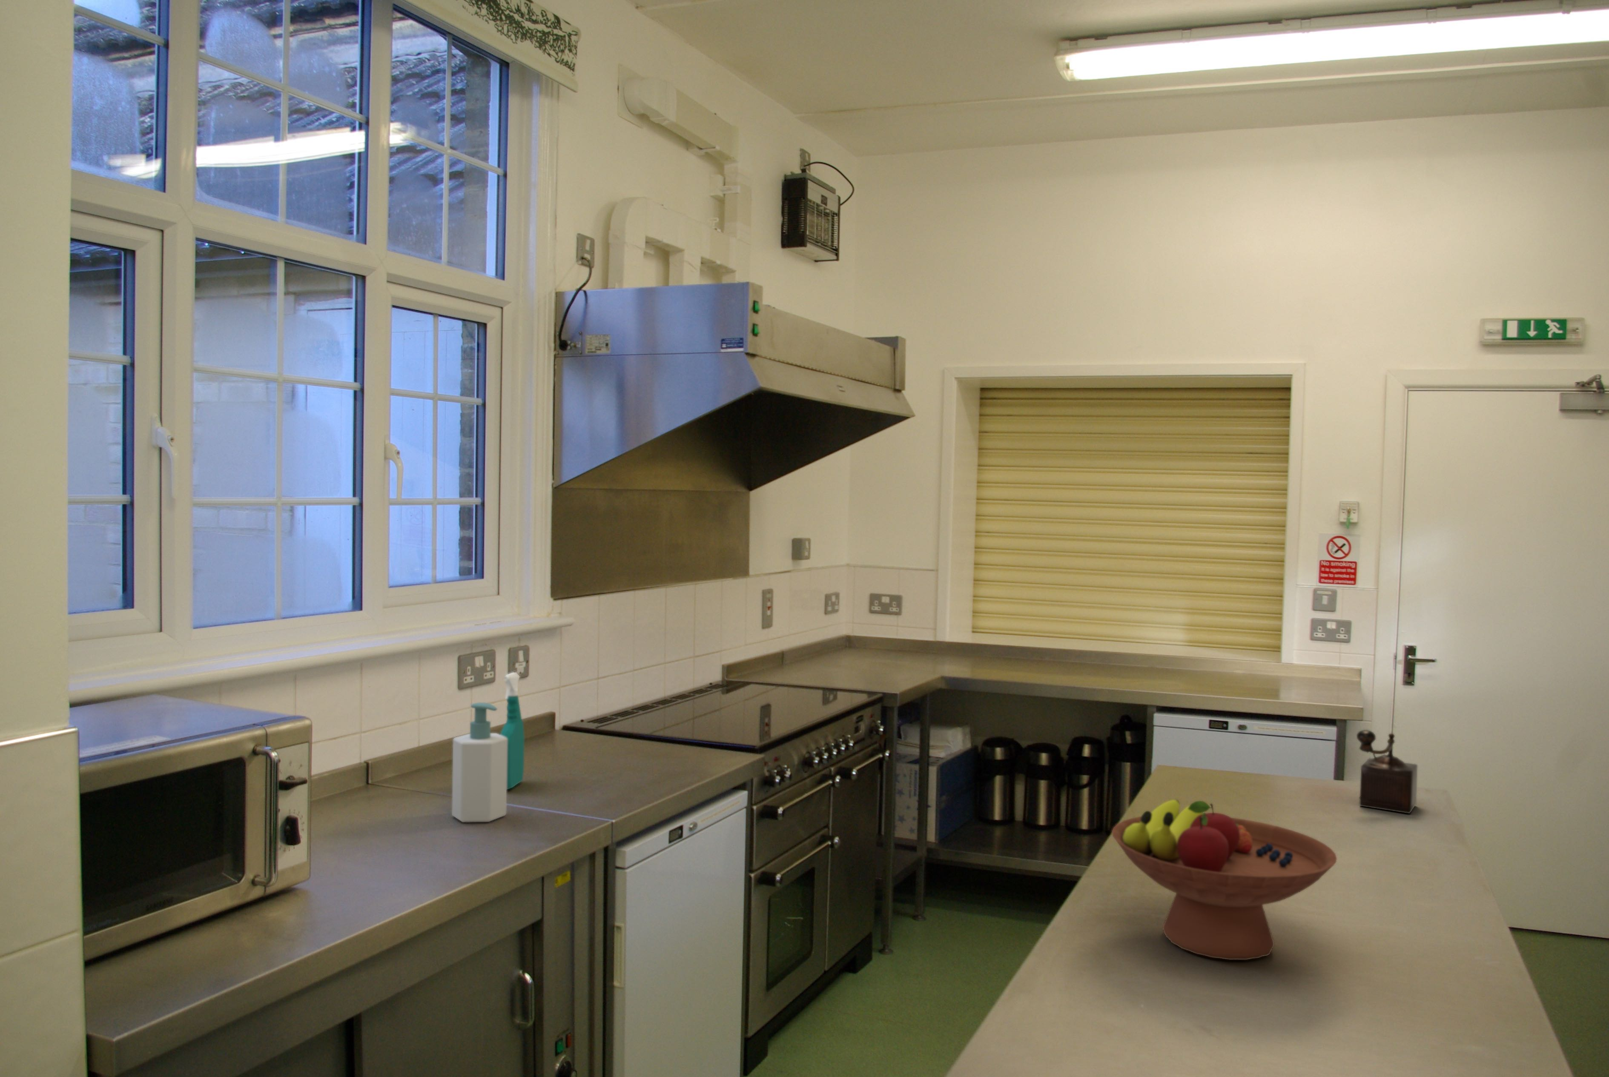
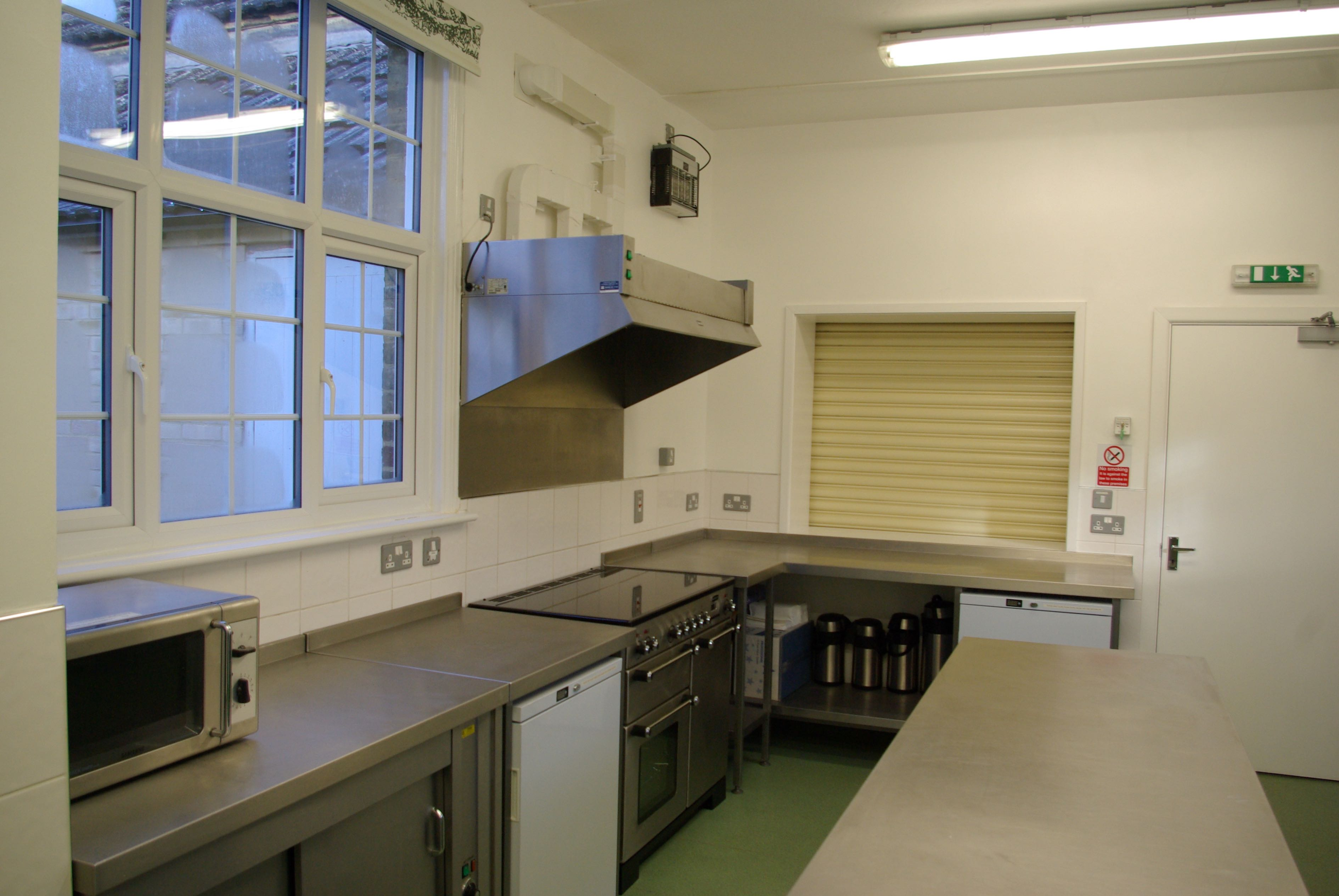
- fruit bowl (1220, 873)
- spray bottle (511, 730)
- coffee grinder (1385, 768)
- soap bottle (479, 760)
